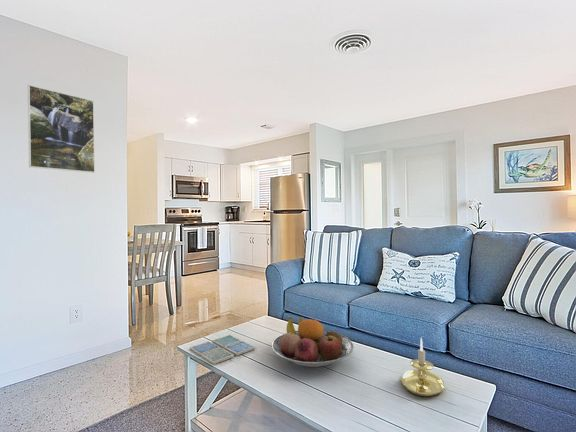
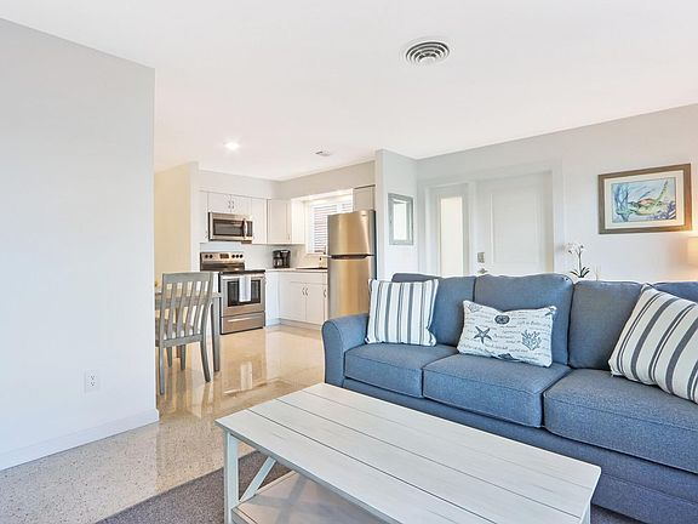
- candle holder (421, 363)
- drink coaster (222, 348)
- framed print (63, 131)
- fruit bowl (312, 340)
